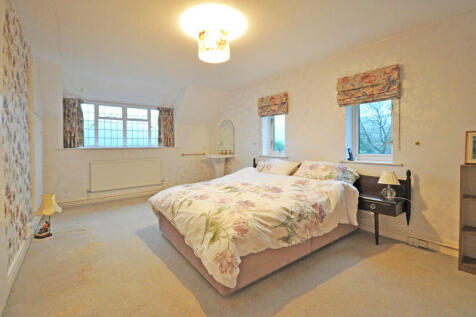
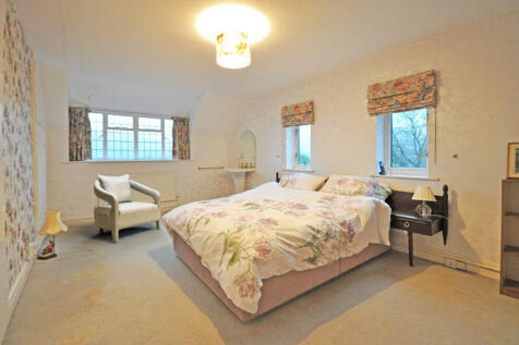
+ armchair (124, 202)
